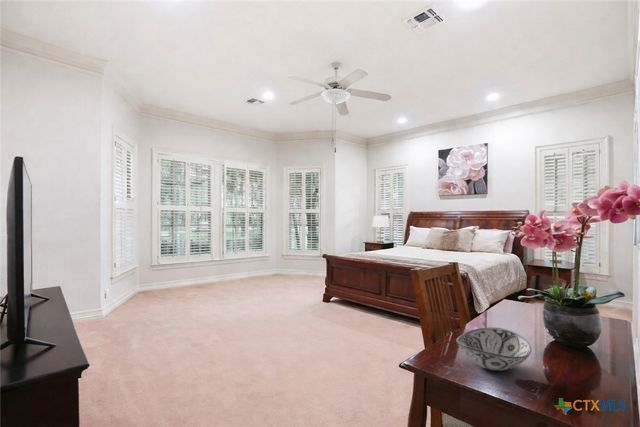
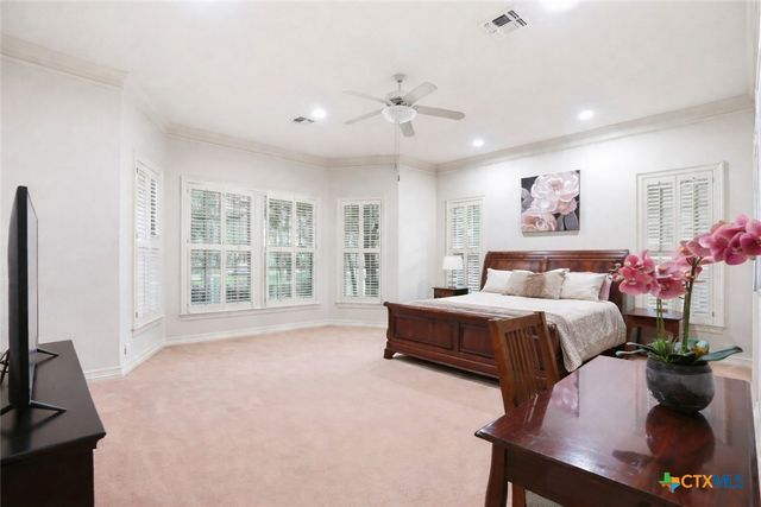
- decorative bowl (492, 351)
